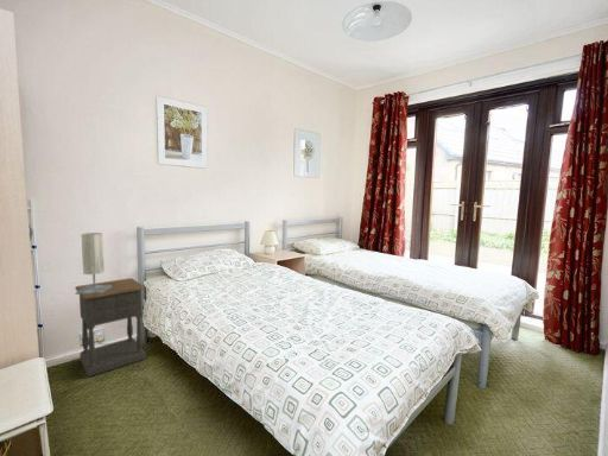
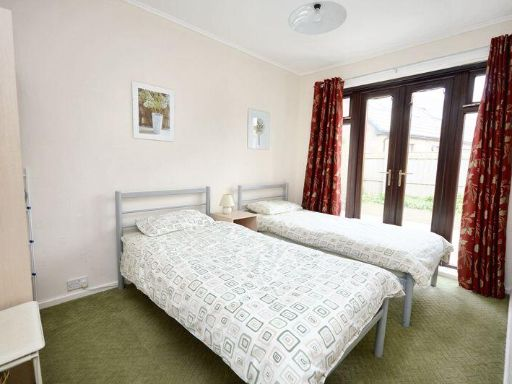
- nightstand (112, 321)
- table lamp (93, 261)
